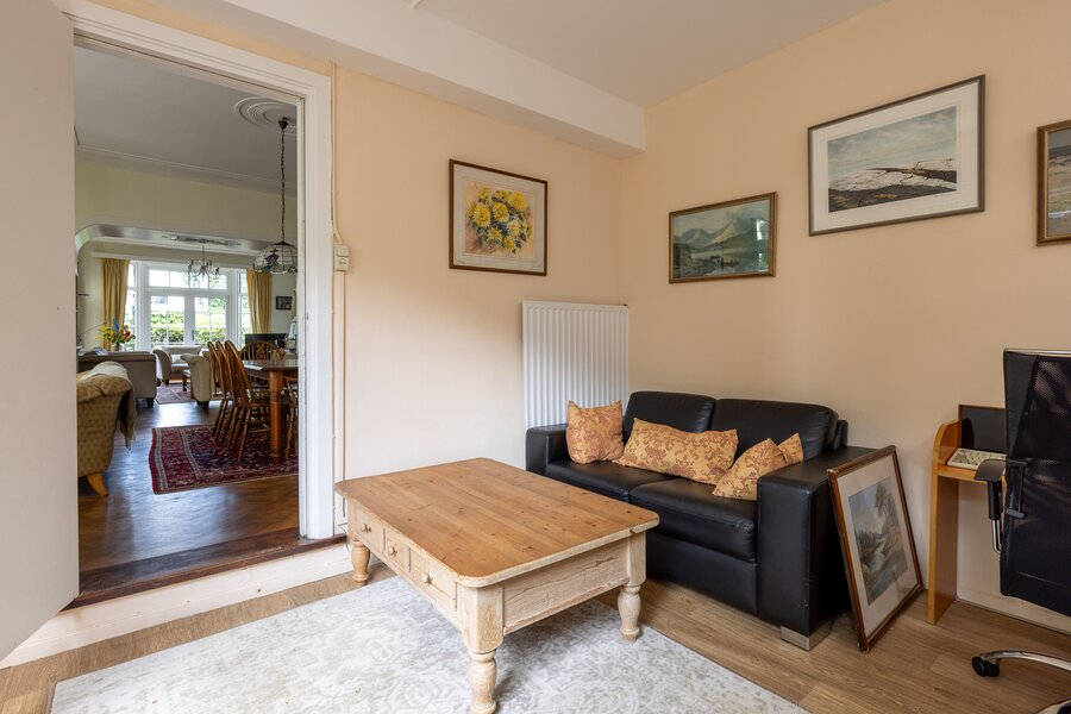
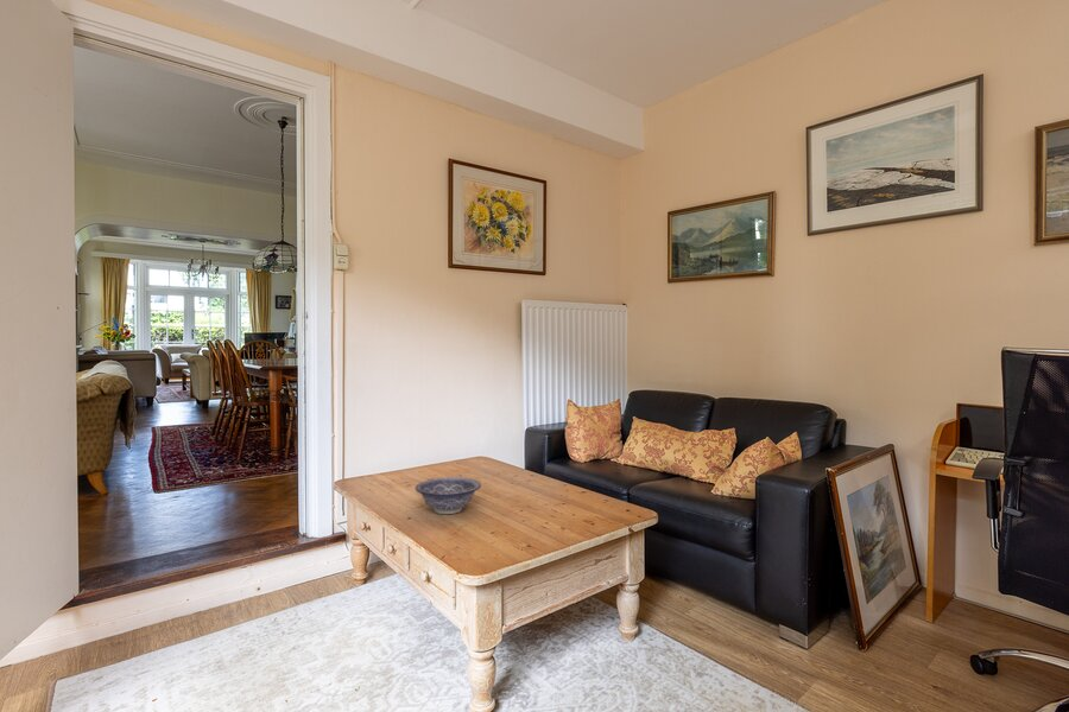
+ decorative bowl (448, 497)
